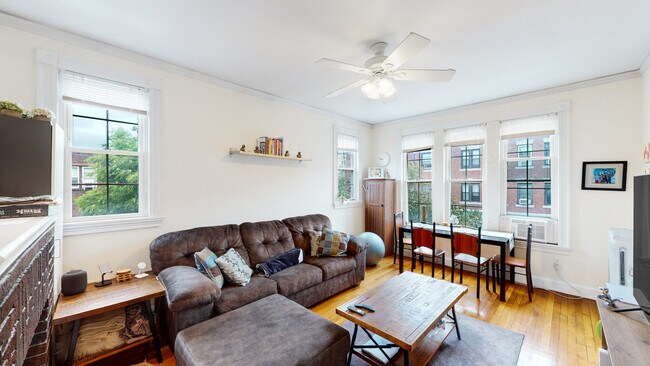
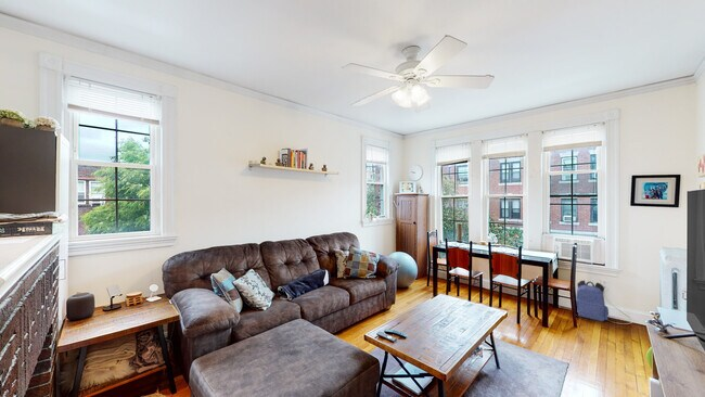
+ backpack (590, 297)
